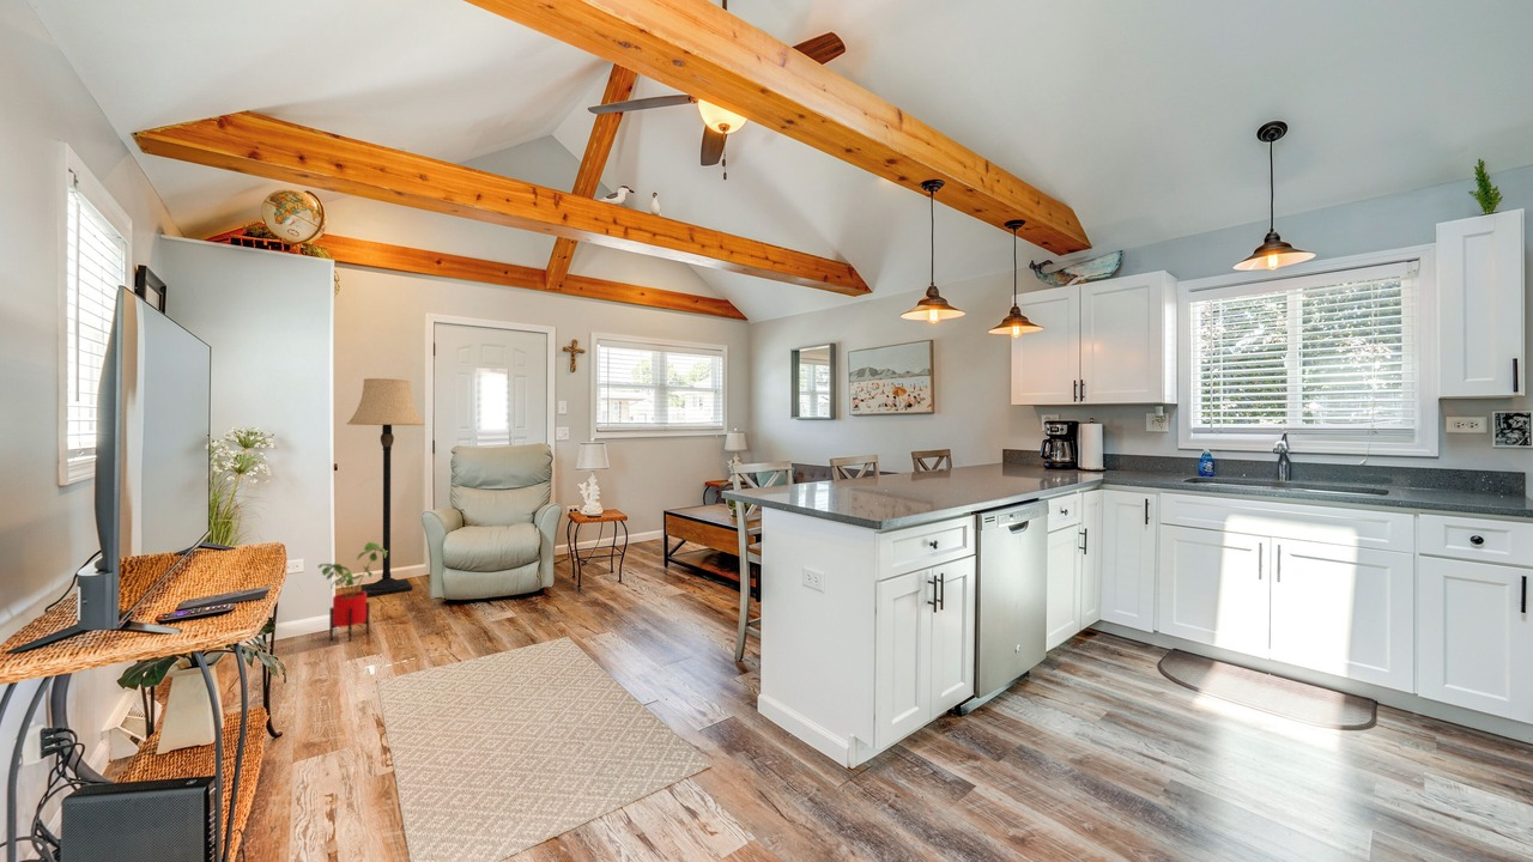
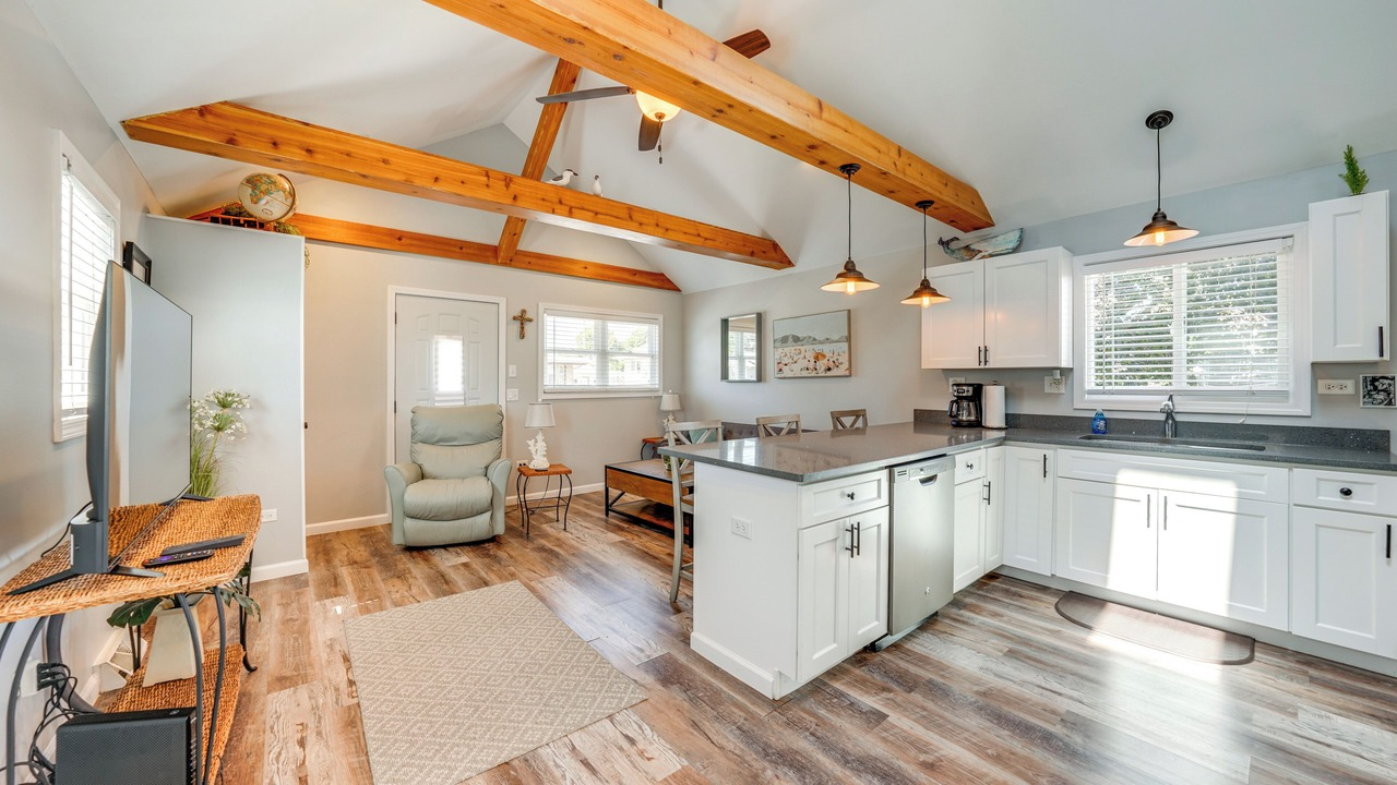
- house plant (353, 588)
- lamp (387, 484)
